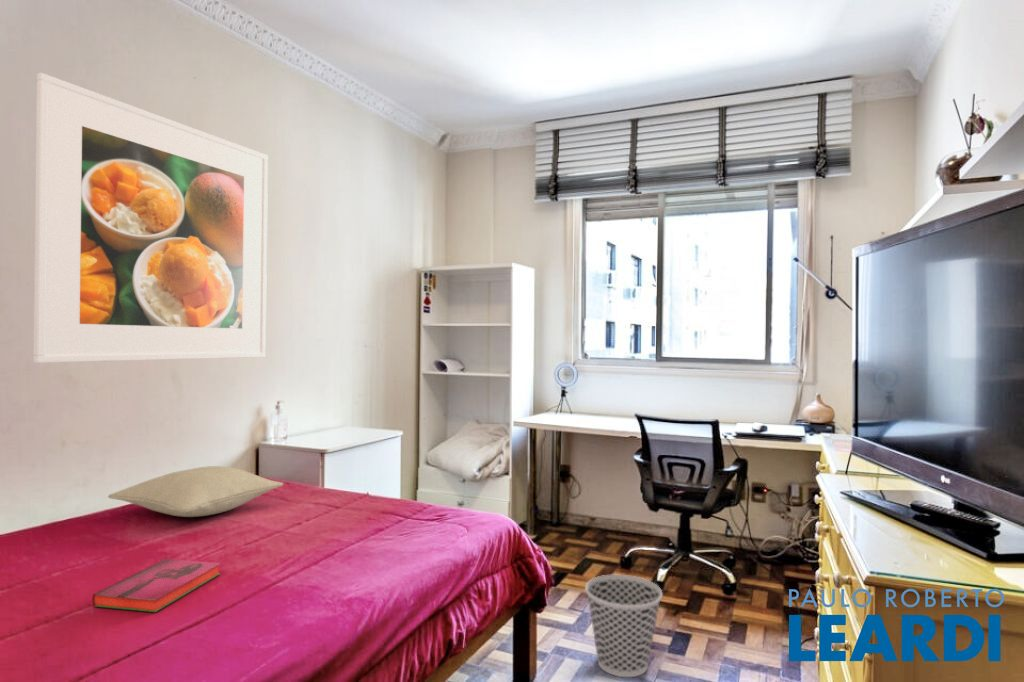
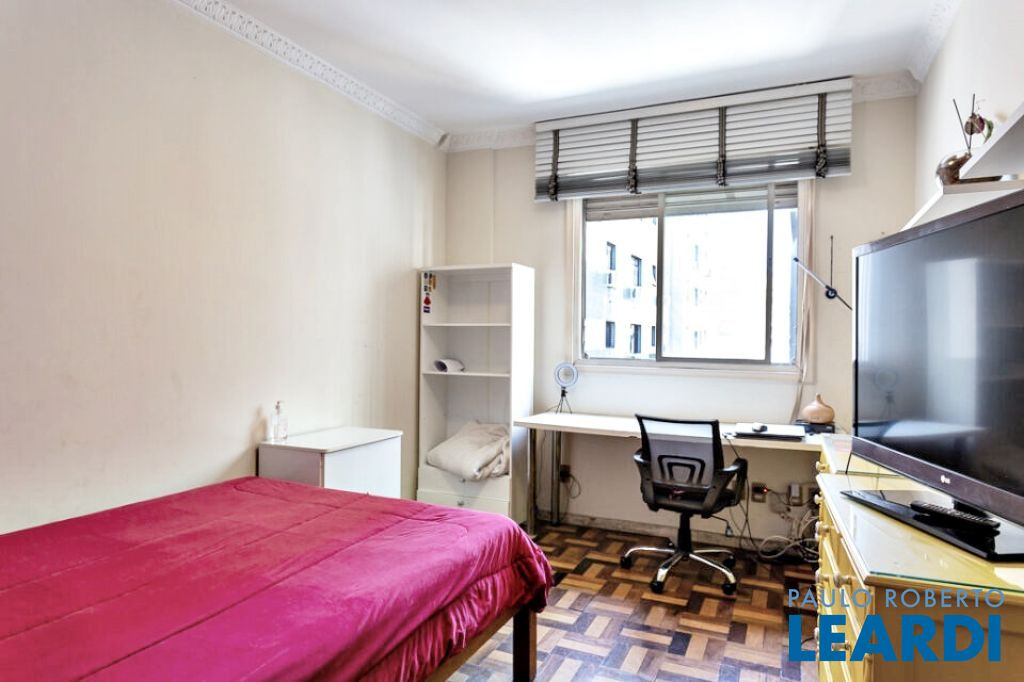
- wastebasket (622, 626)
- hardback book (160, 583)
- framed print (171, 240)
- pillow (199, 490)
